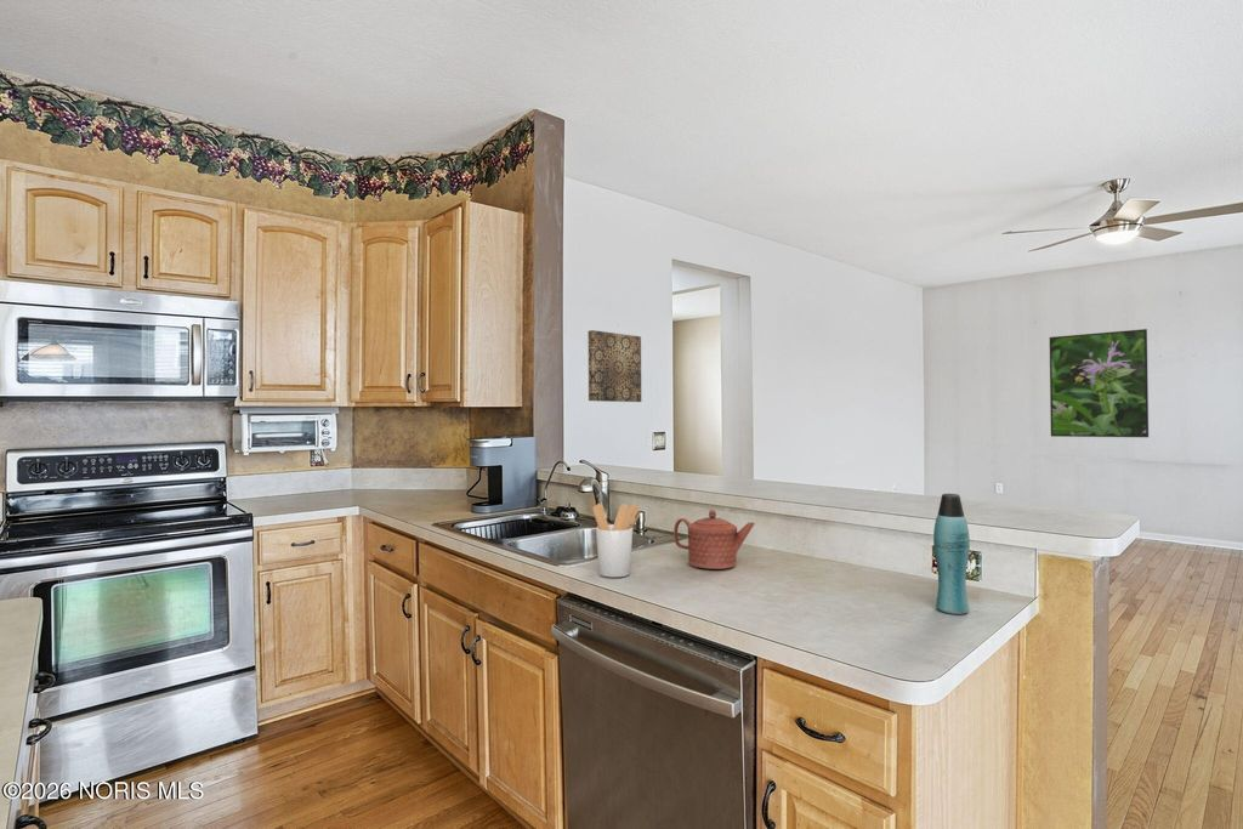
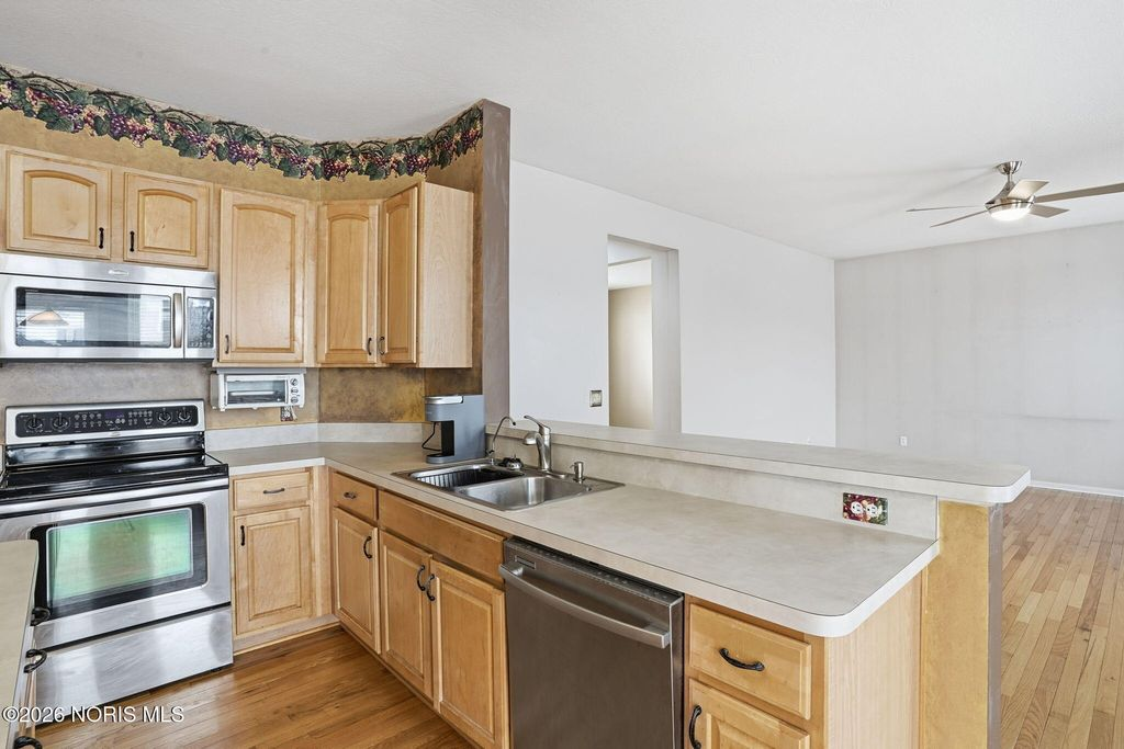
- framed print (1096, 385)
- bottle (950, 551)
- wall art (615, 367)
- teapot (713, 536)
- utensil holder (619, 536)
